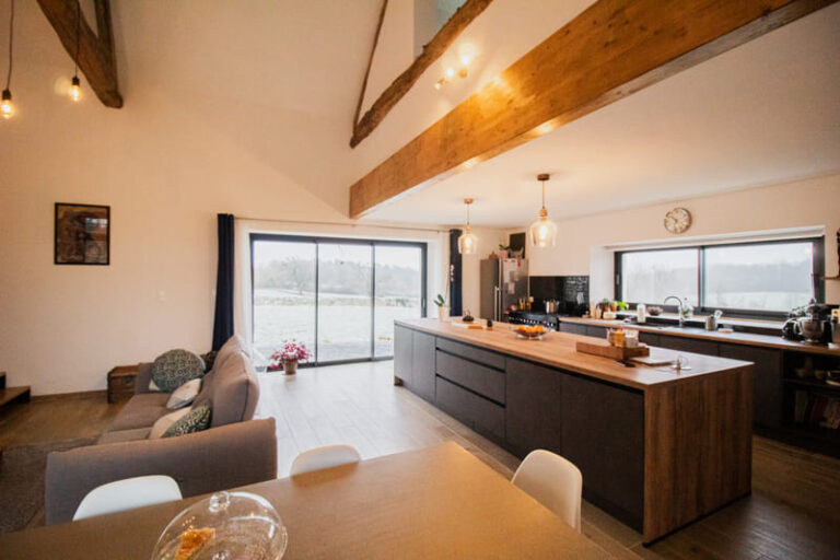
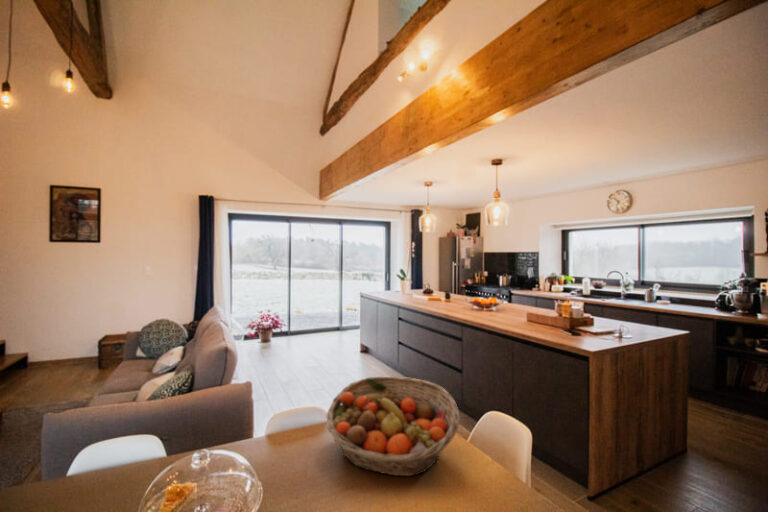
+ fruit basket (391, 421)
